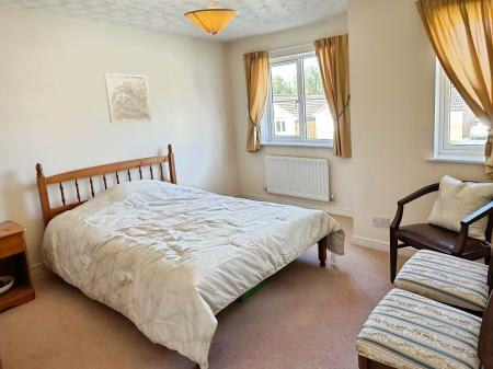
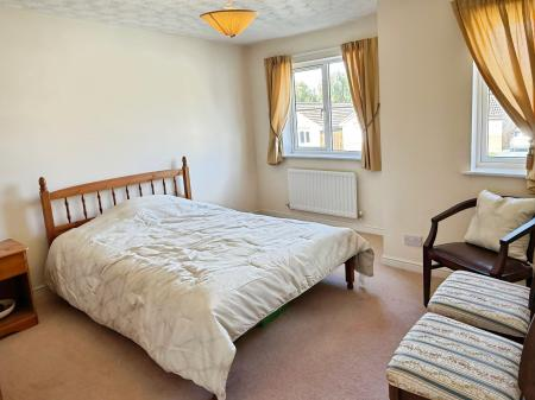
- wall art (128, 99)
